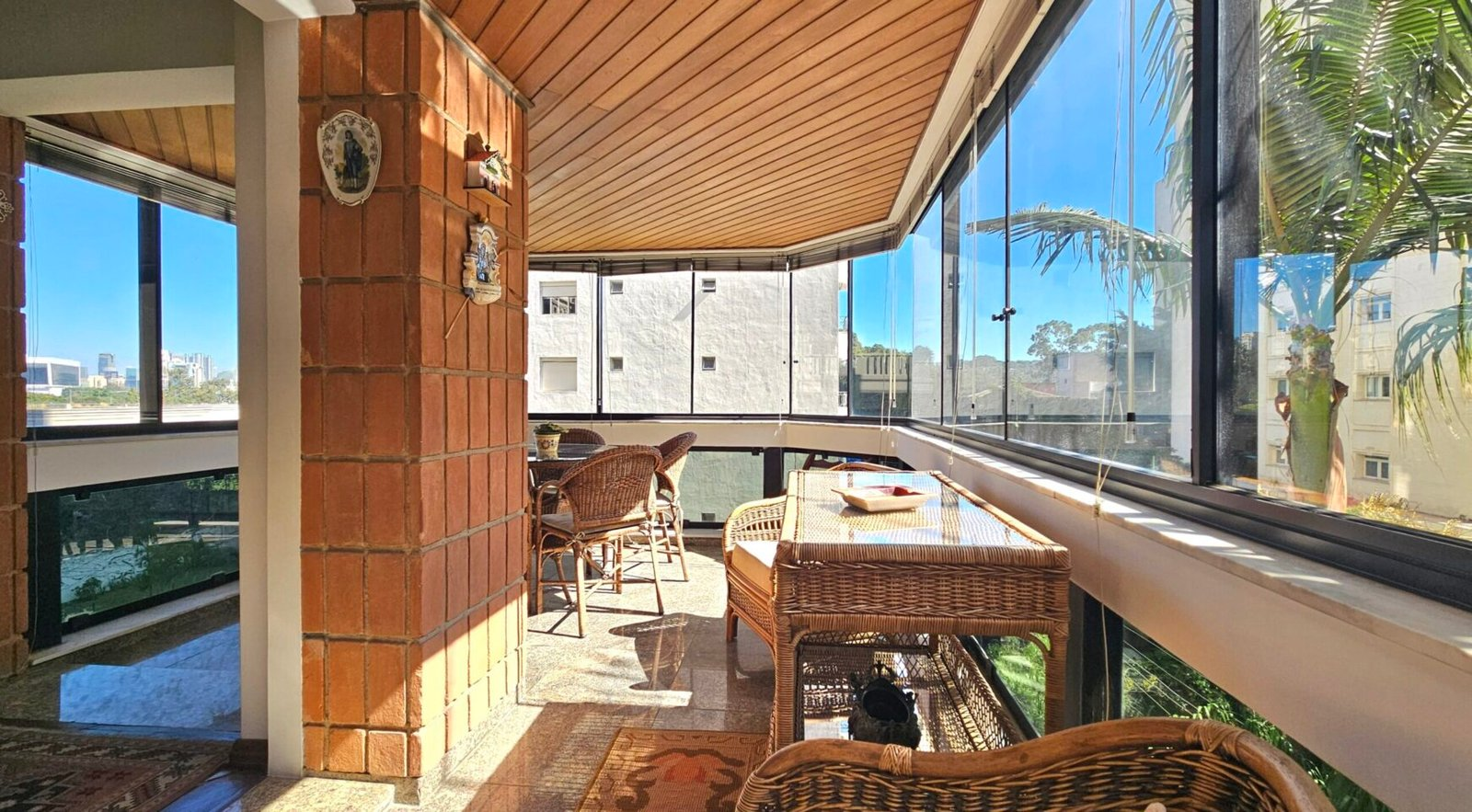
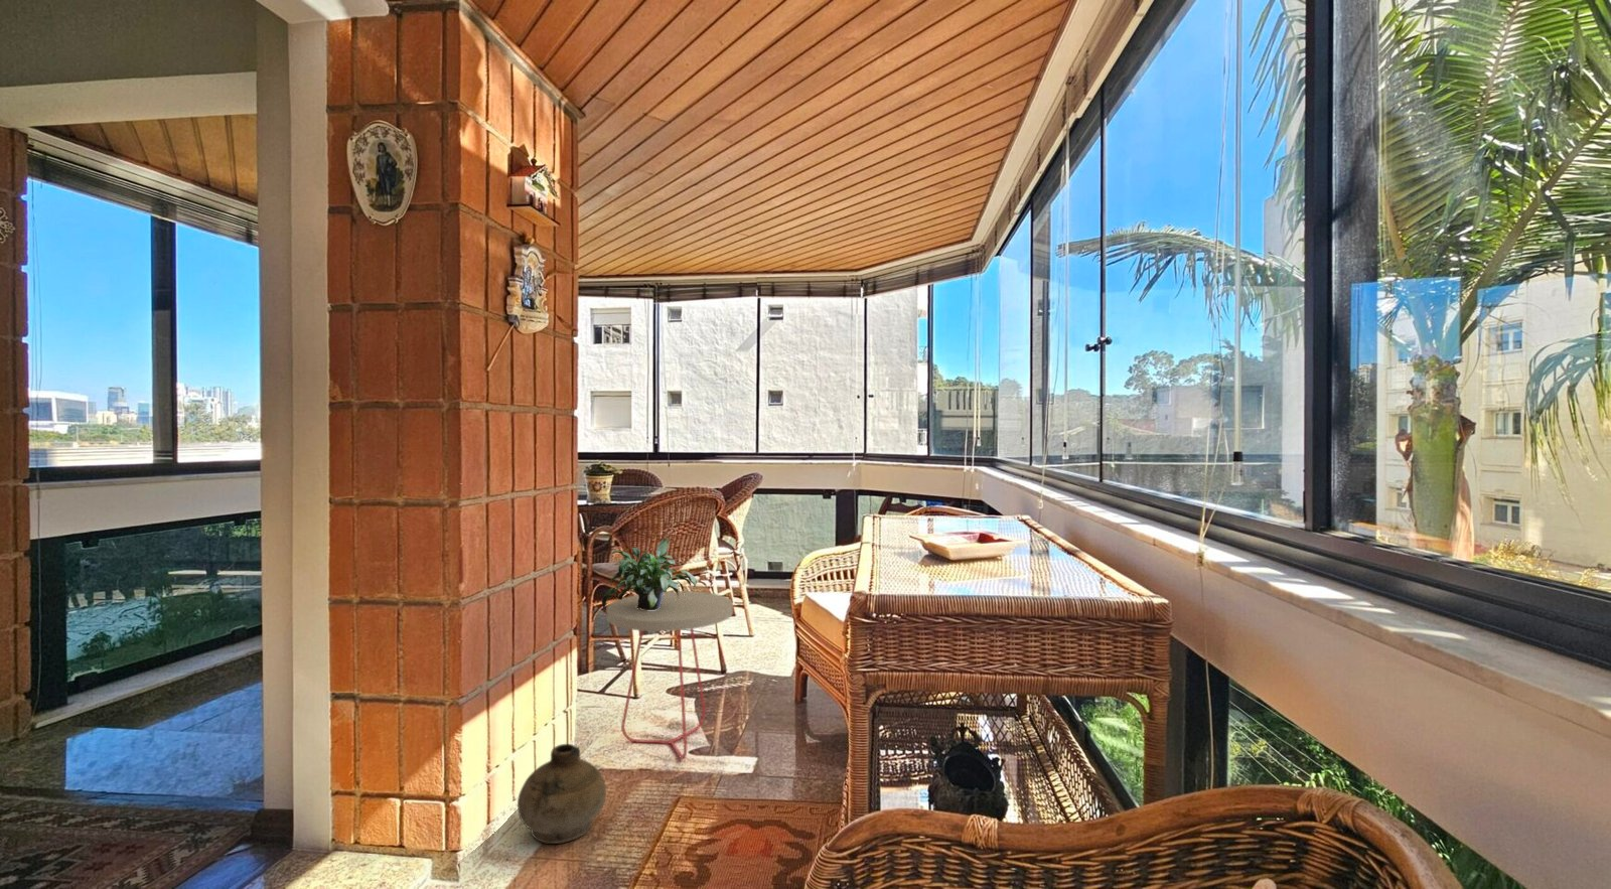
+ side table (680, 673)
+ potted plant (653, 574)
+ ceramic jug (561, 787)
